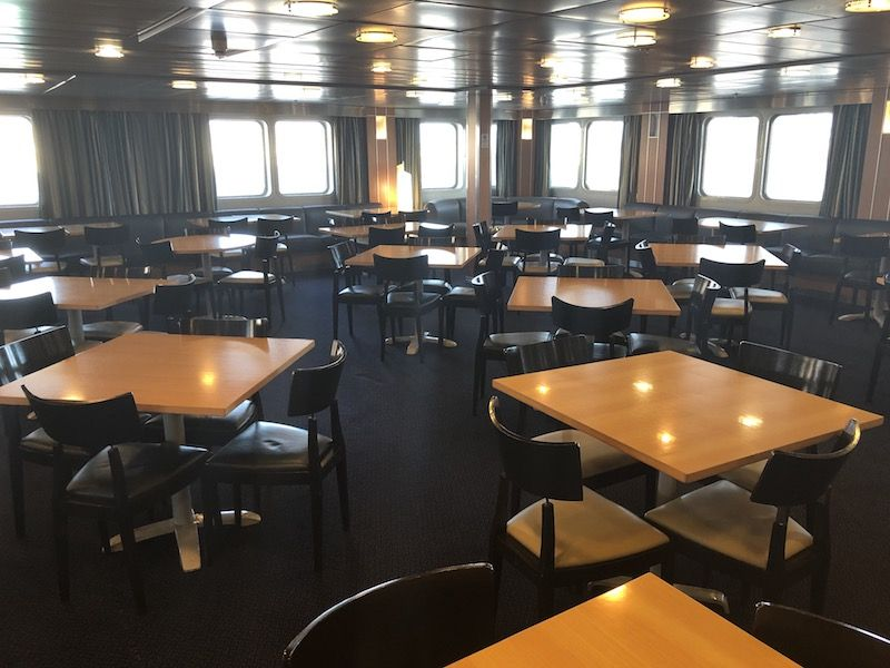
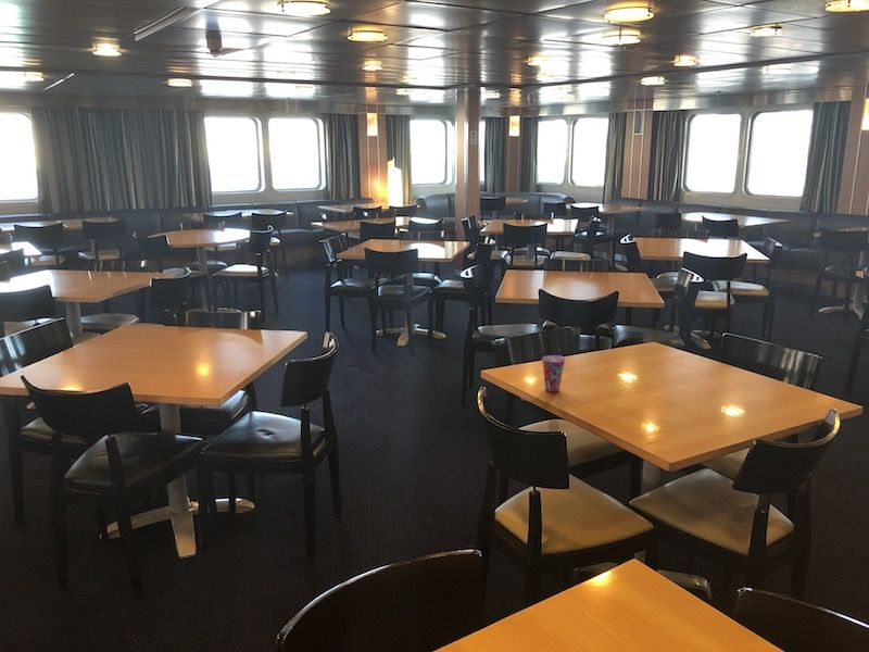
+ cup (553, 373)
